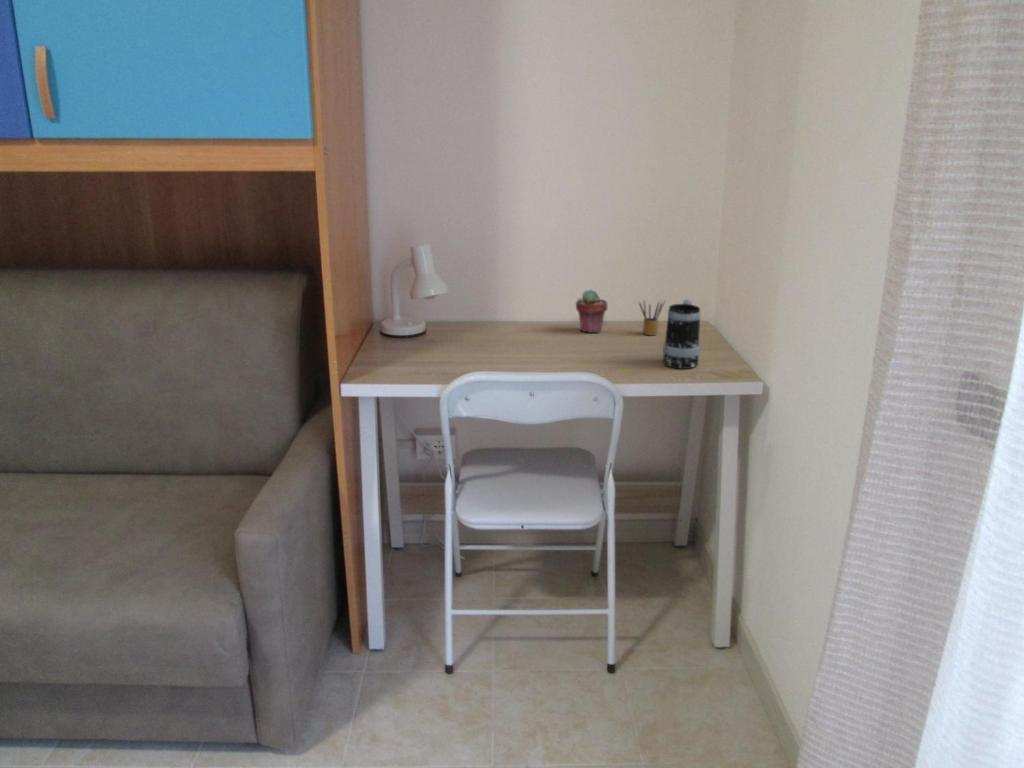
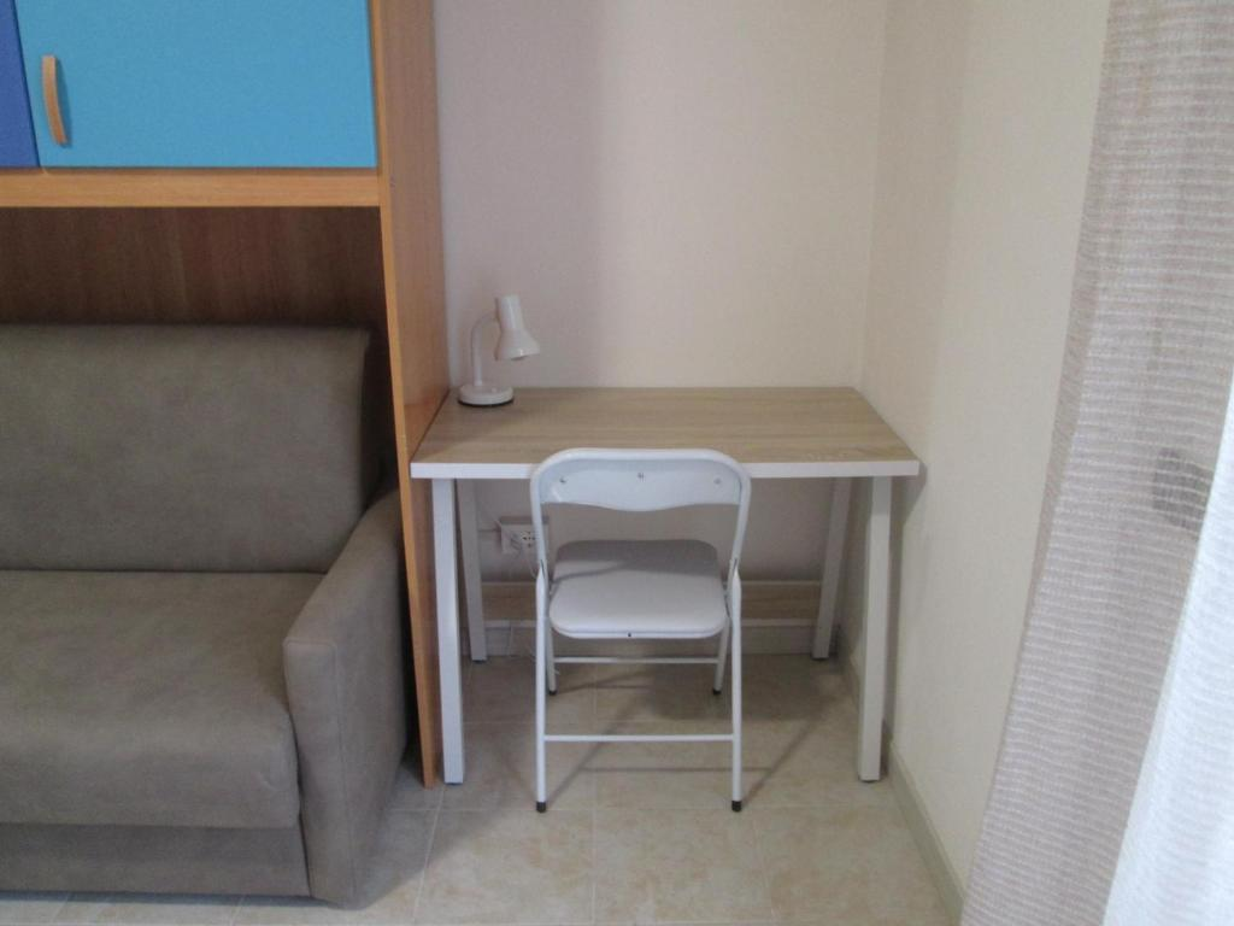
- potted succulent (591, 310)
- mug (683, 333)
- pencil box (650, 316)
